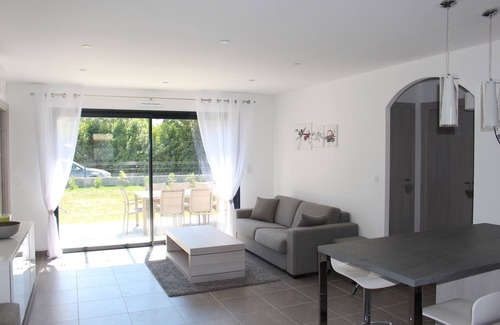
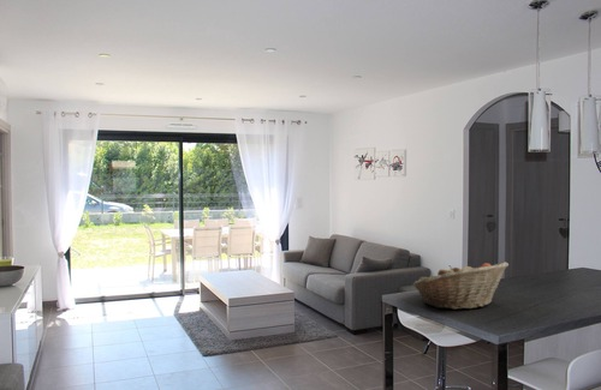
+ fruit basket (460, 281)
